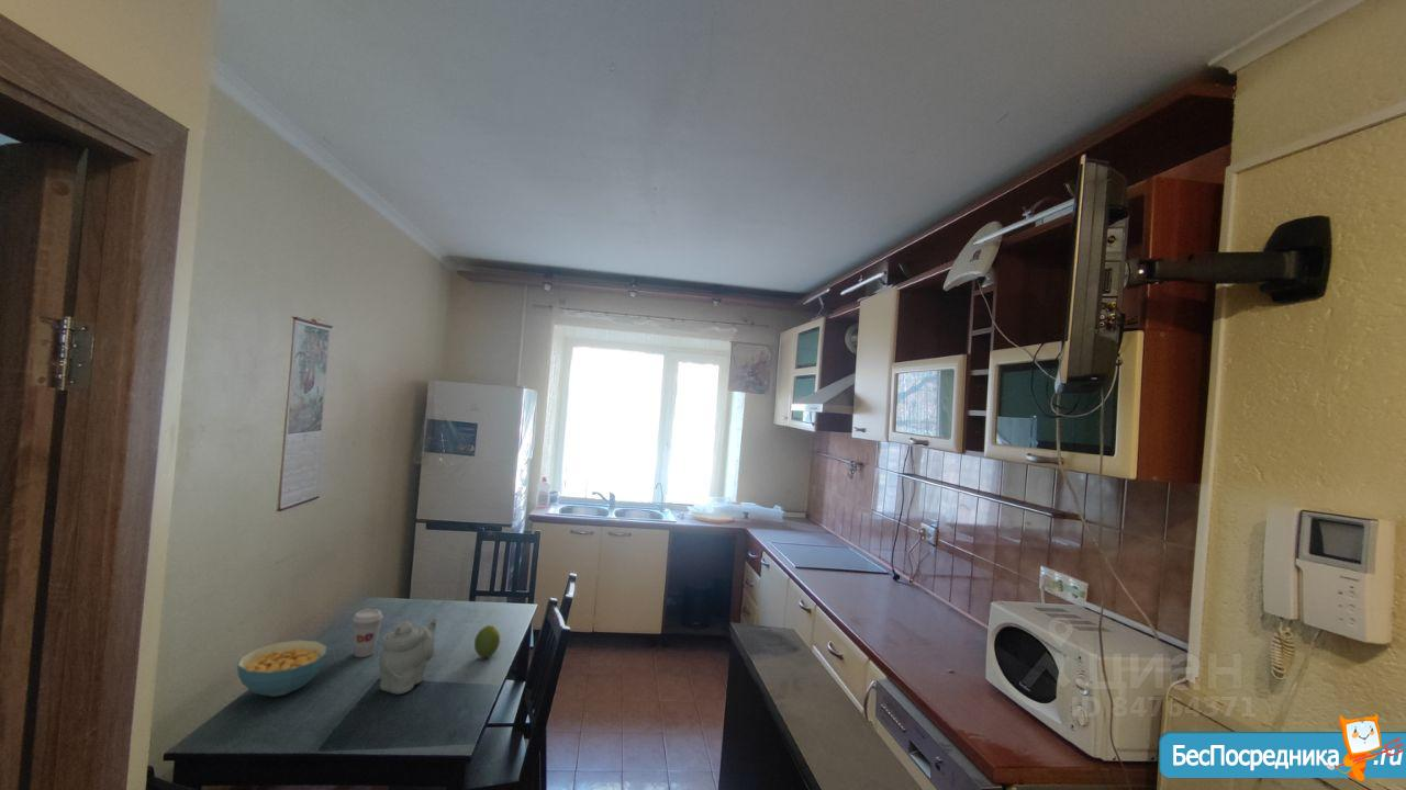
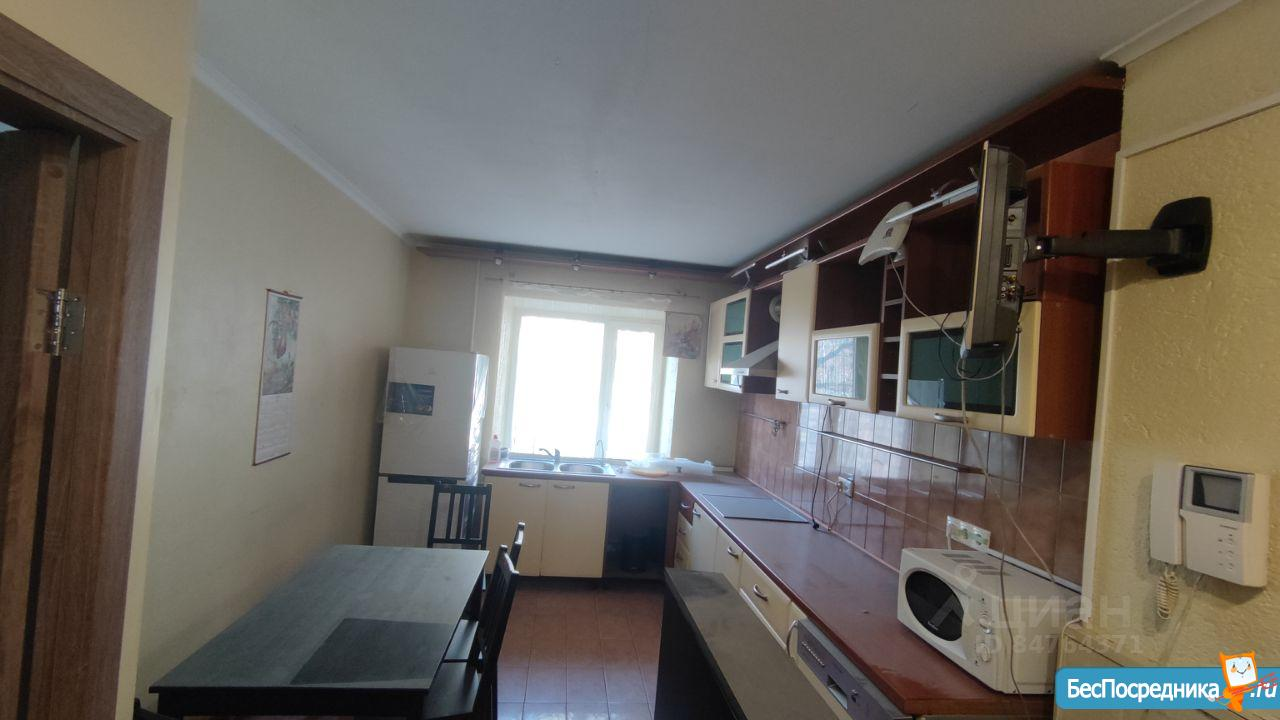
- teapot (411, 648)
- coffee cup (366, 633)
- cereal bowl (282, 673)
- fruit (487, 641)
